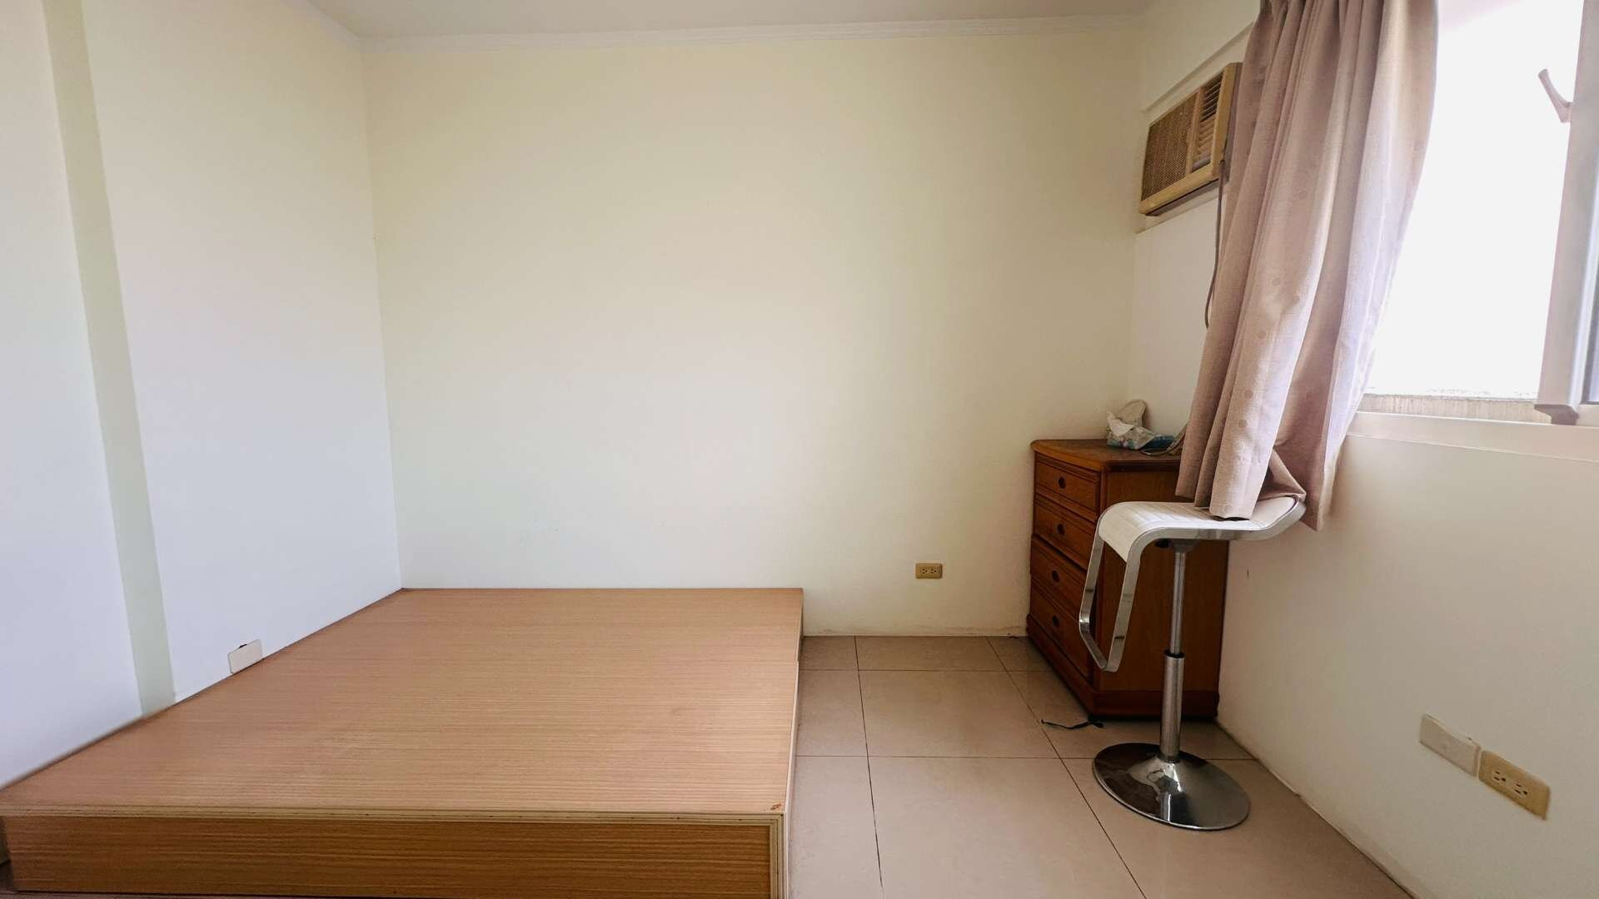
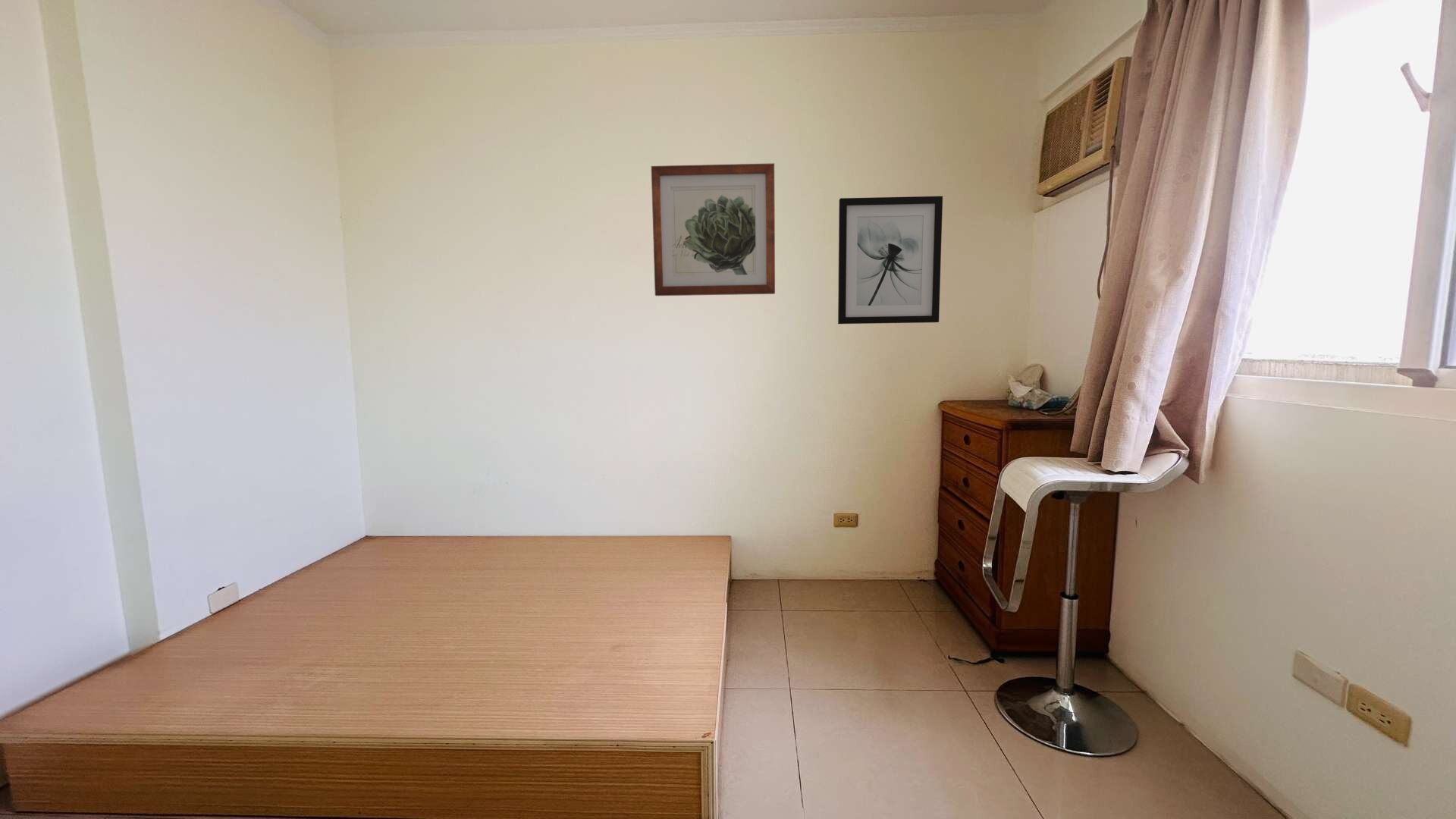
+ wall art (714, 231)
+ wall art (889, 261)
